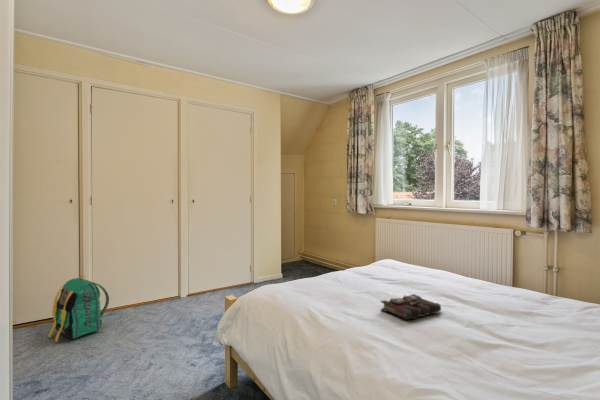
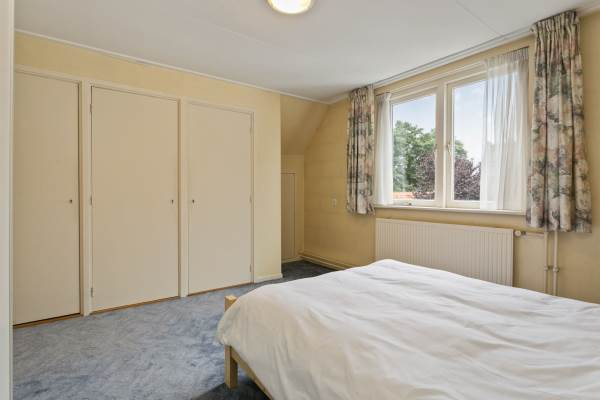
- book (410, 304)
- backpack (79, 304)
